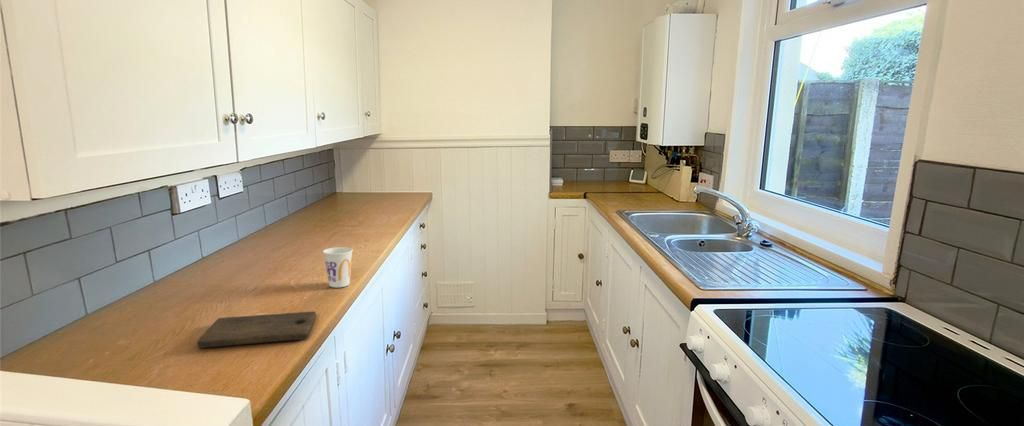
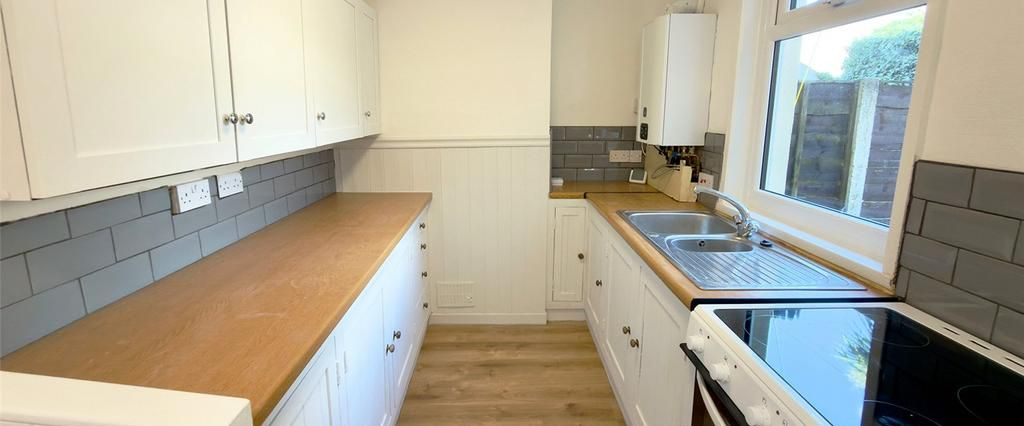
- cup (338, 267)
- cutting board (261, 328)
